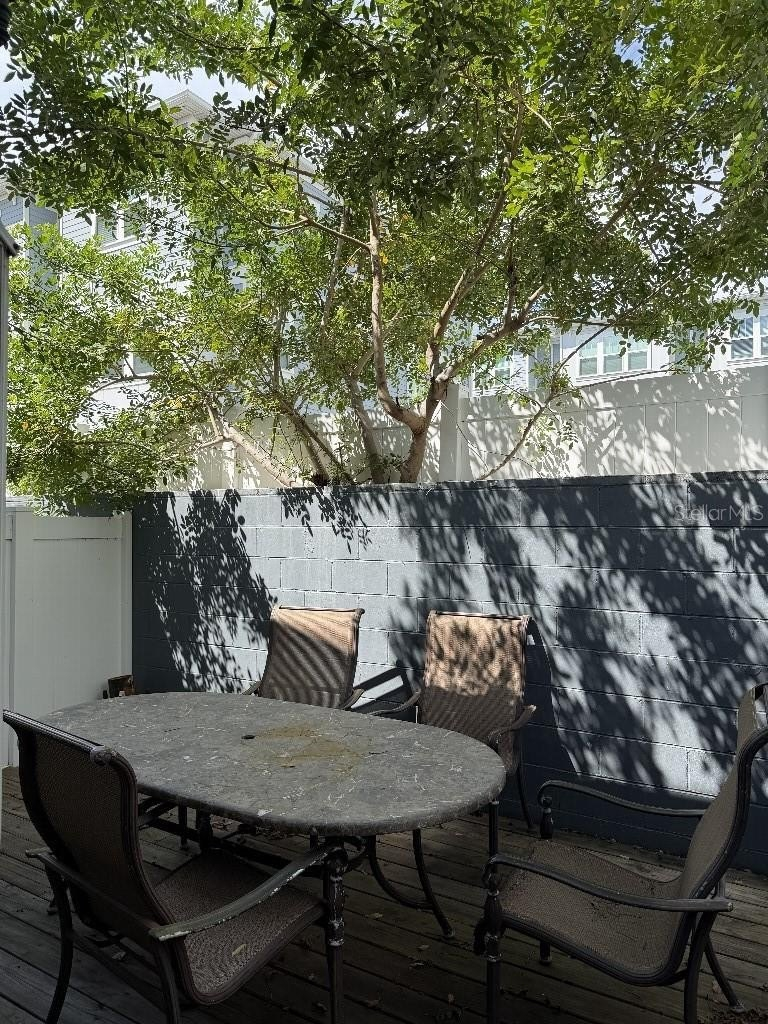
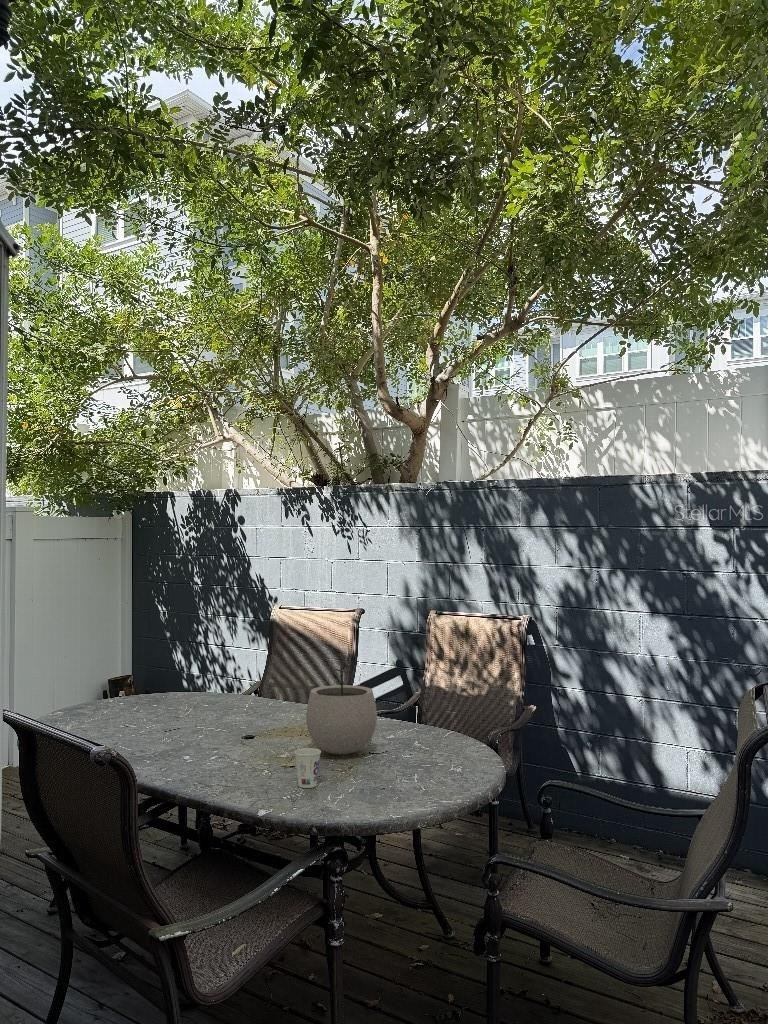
+ cup (307, 768)
+ plant pot (341, 707)
